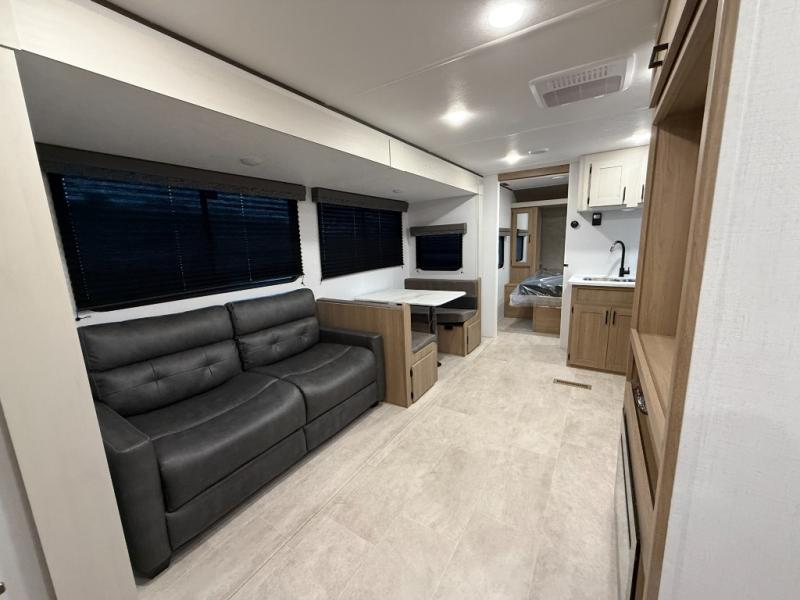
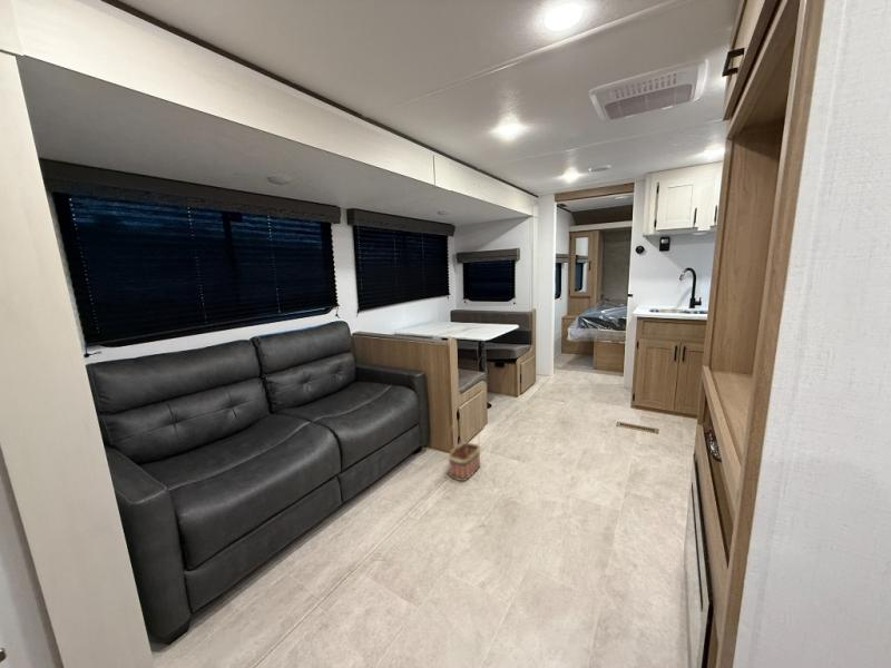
+ basket (464, 449)
